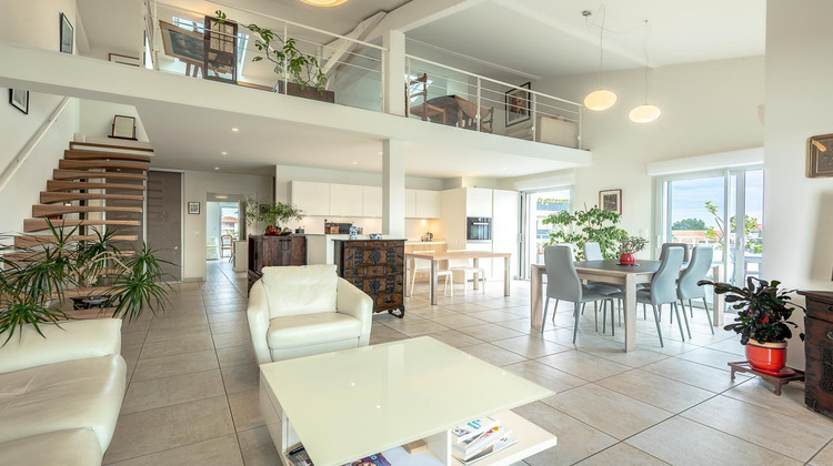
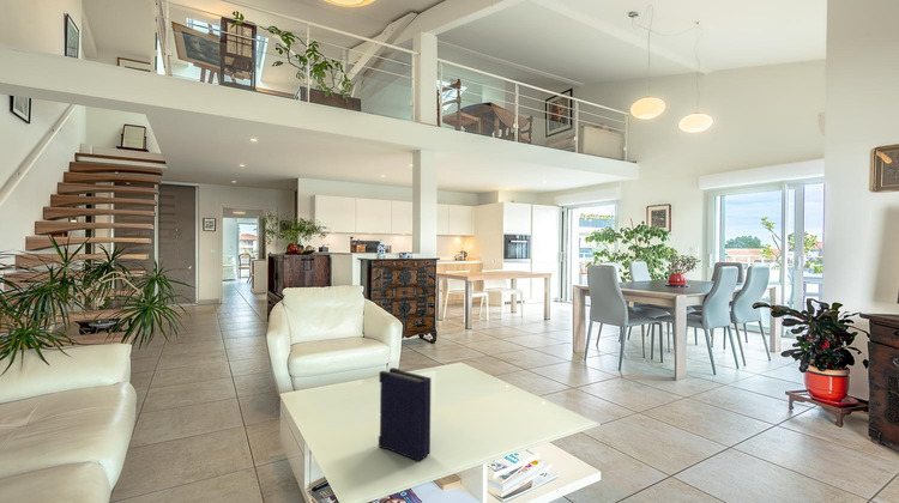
+ book (406, 411)
